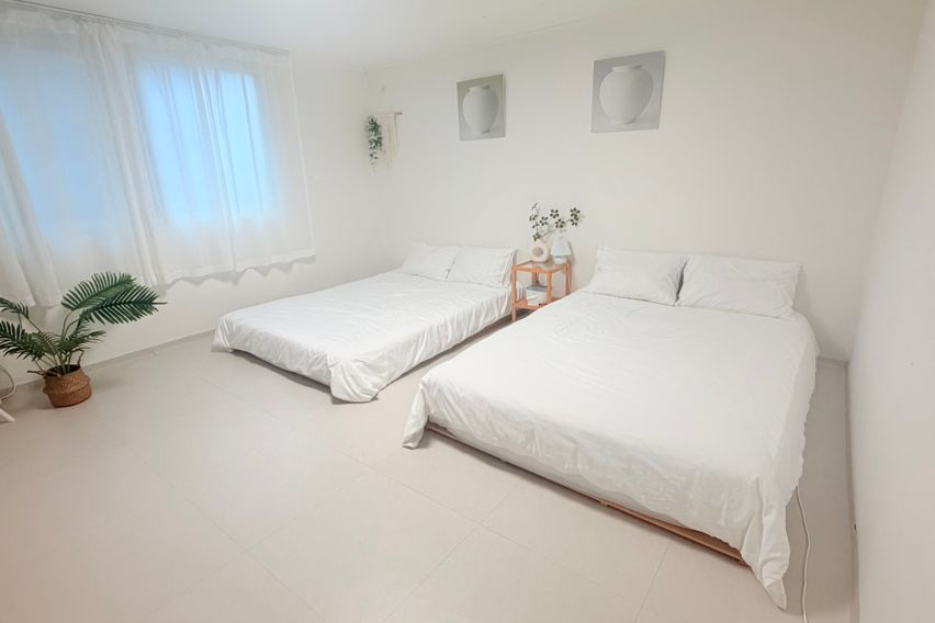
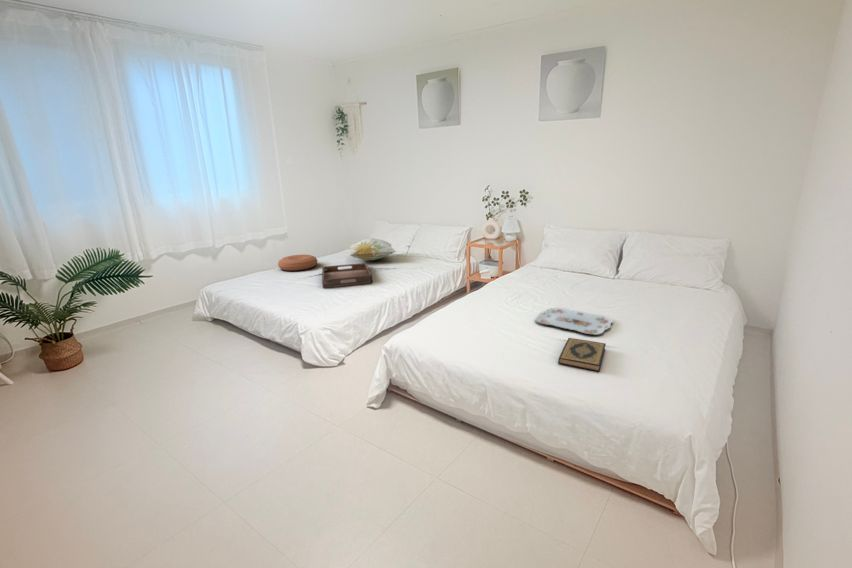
+ serving tray (573, 320)
+ hardback book (582, 353)
+ serving tray (346, 274)
+ cushion (297, 262)
+ decorative pillow (371, 249)
